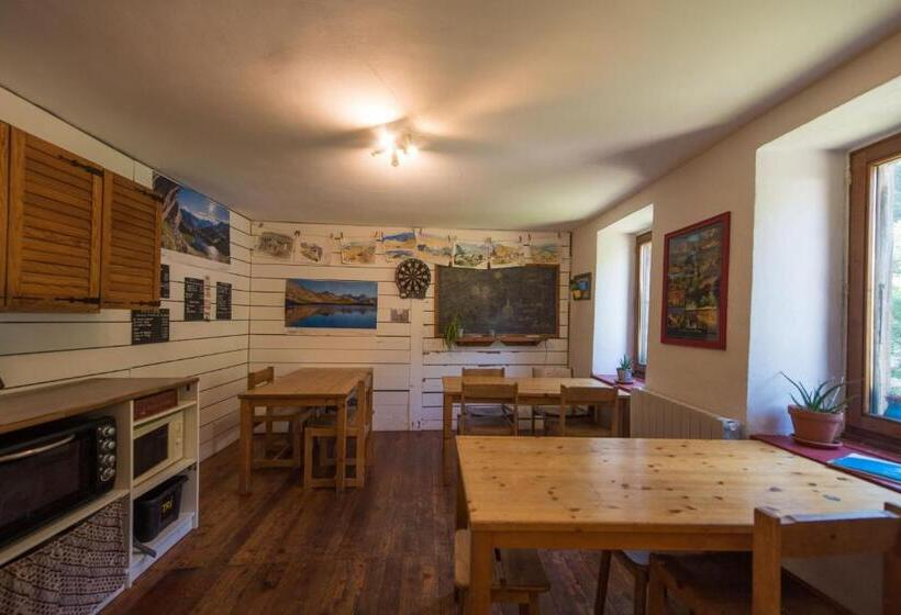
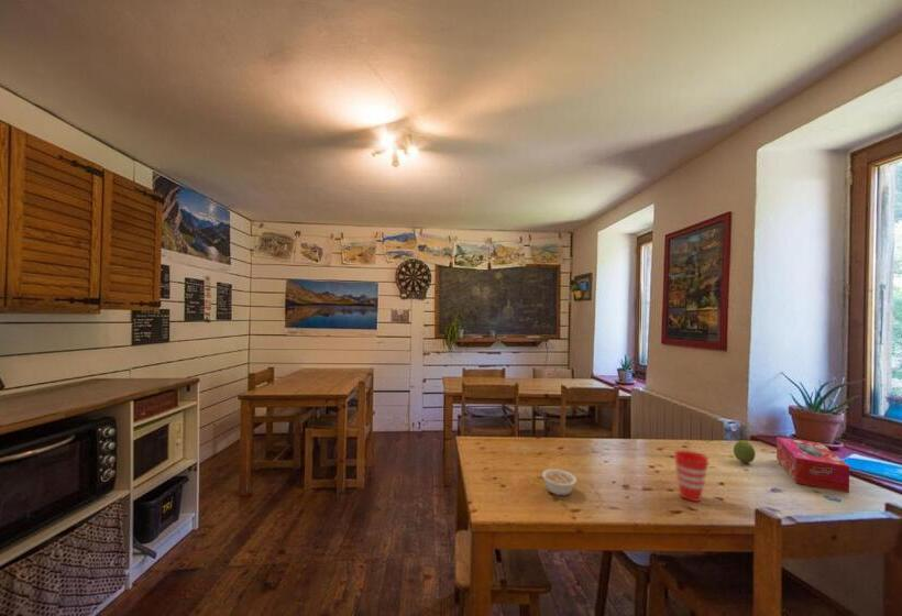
+ fruit (744, 451)
+ cup (690, 476)
+ tissue box (809, 461)
+ legume (559, 482)
